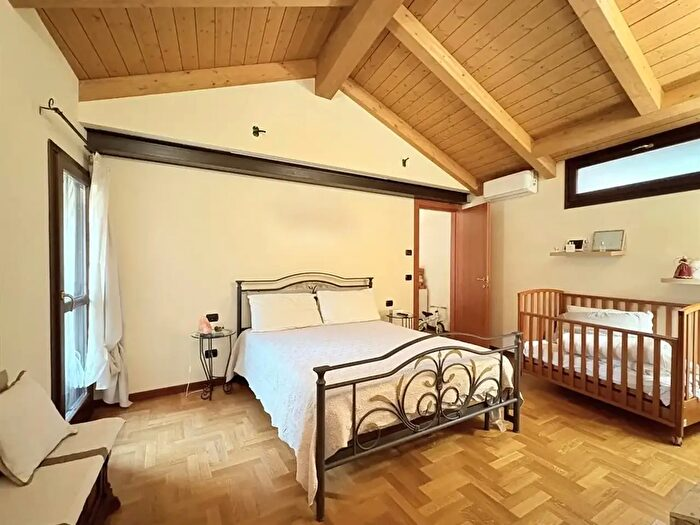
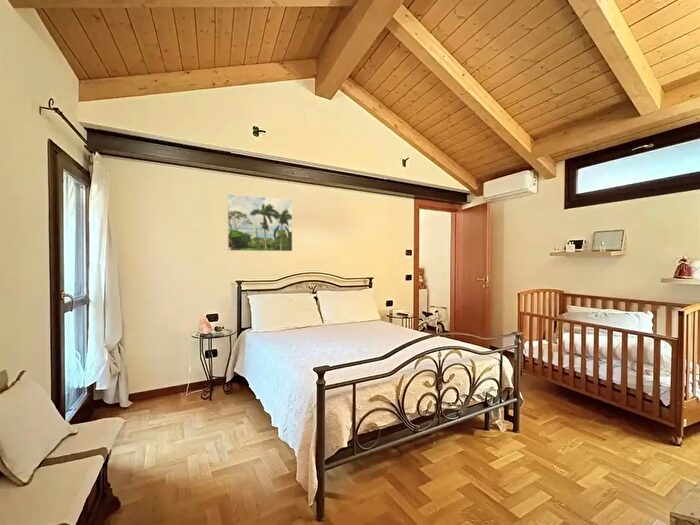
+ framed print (261, 224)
